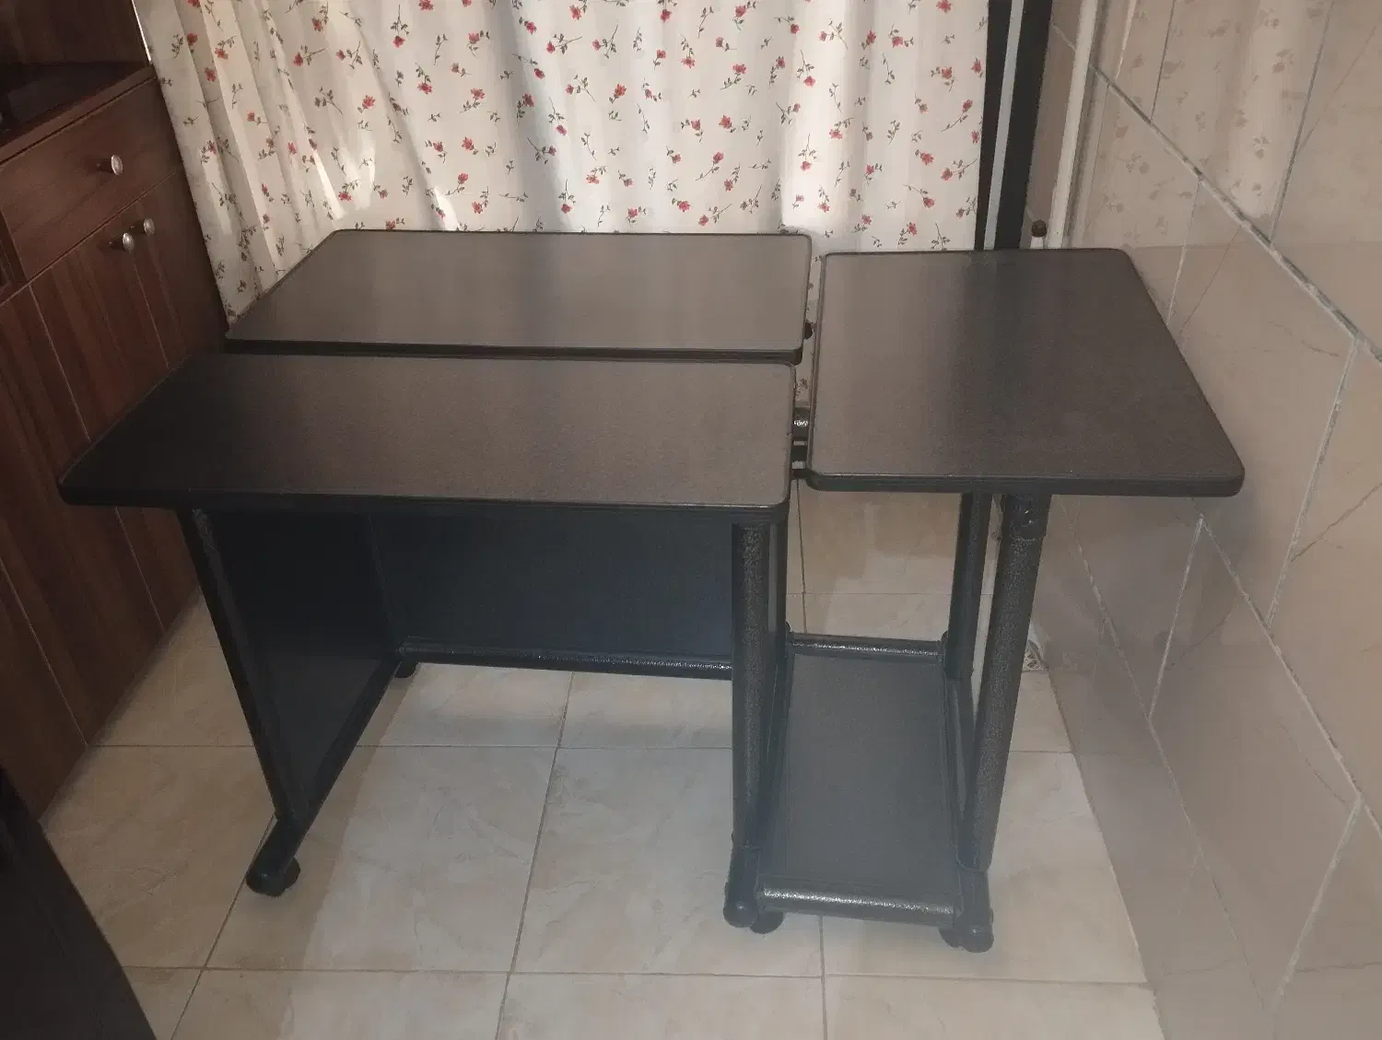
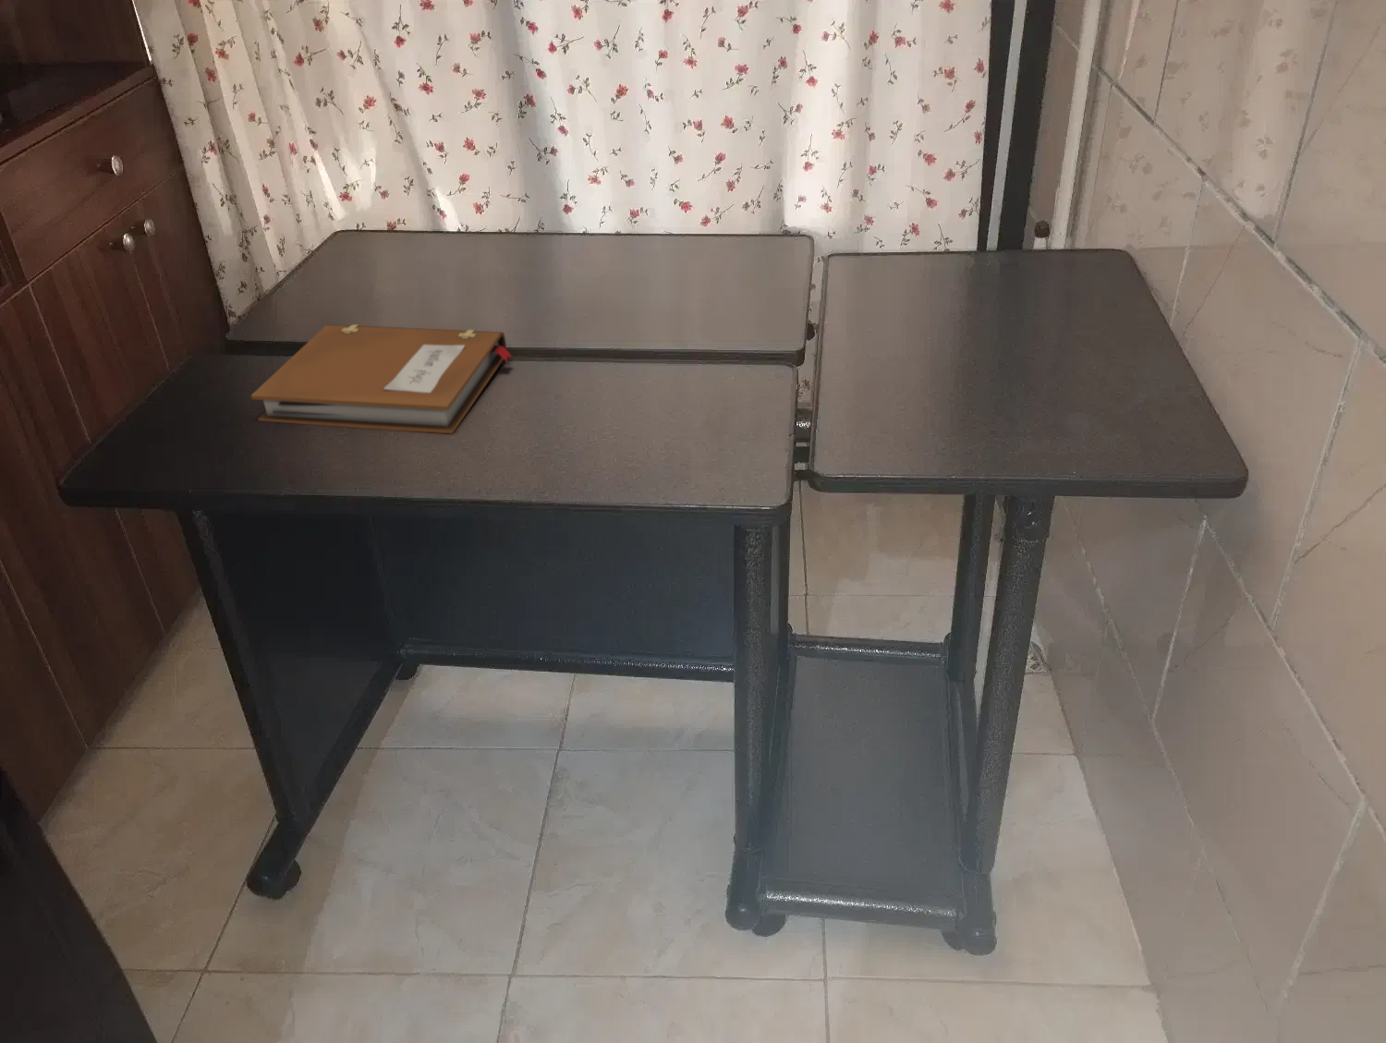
+ notebook (392, 374)
